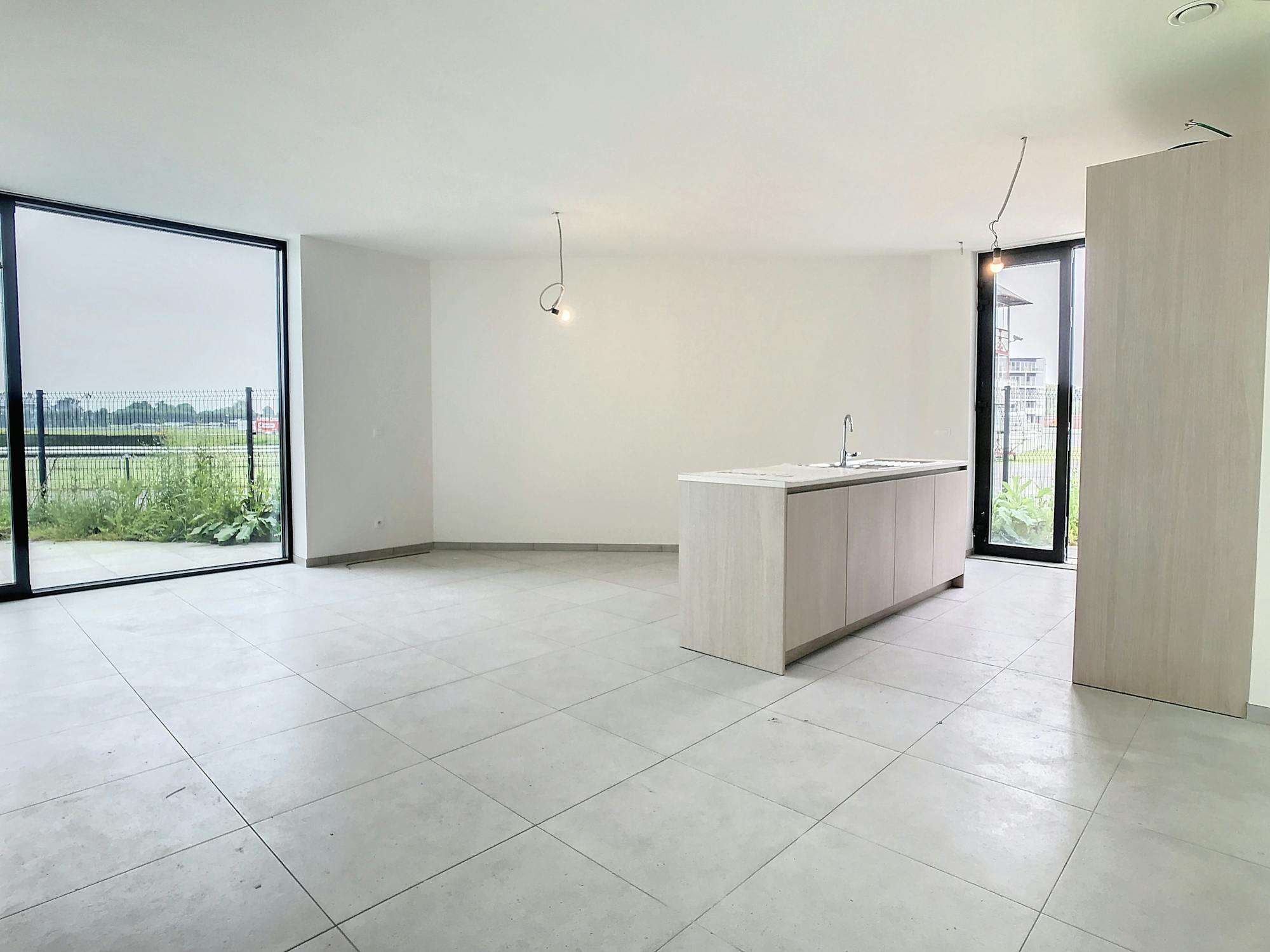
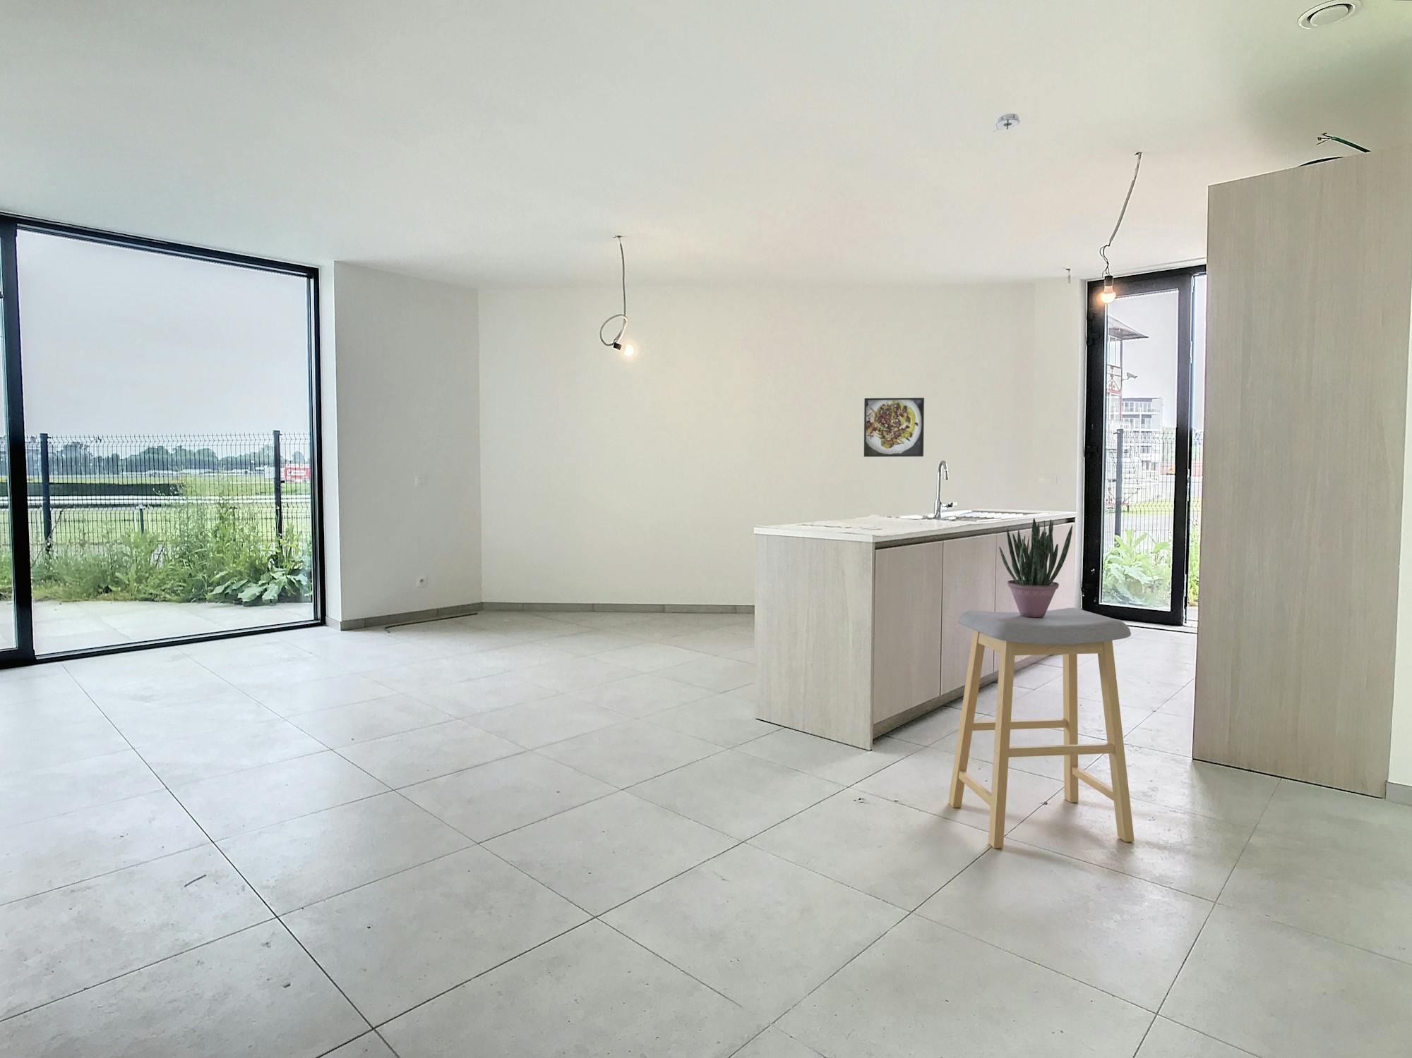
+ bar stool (1037, 719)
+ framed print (894, 427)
+ smoke detector (1007, 121)
+ potted plant (1035, 563)
